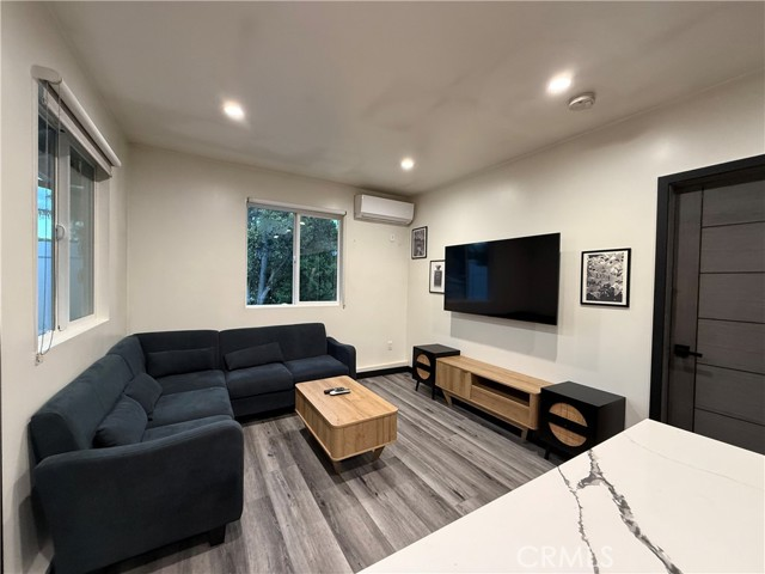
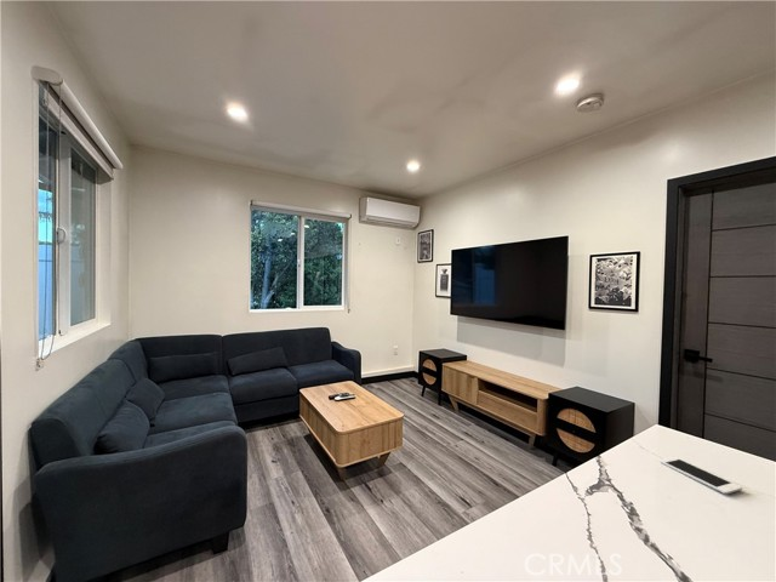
+ cell phone (697, 473)
